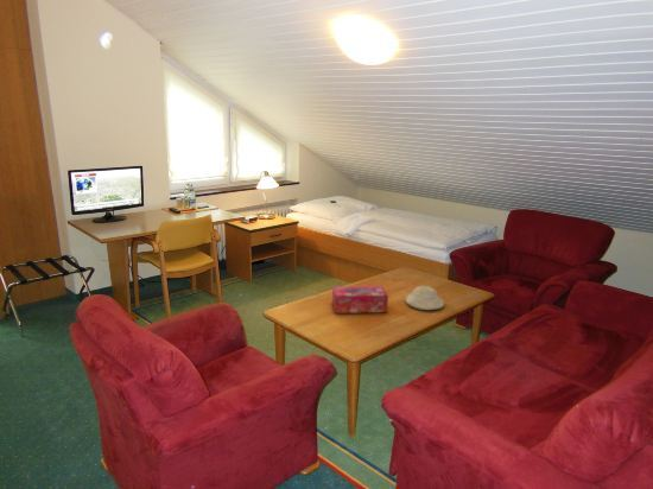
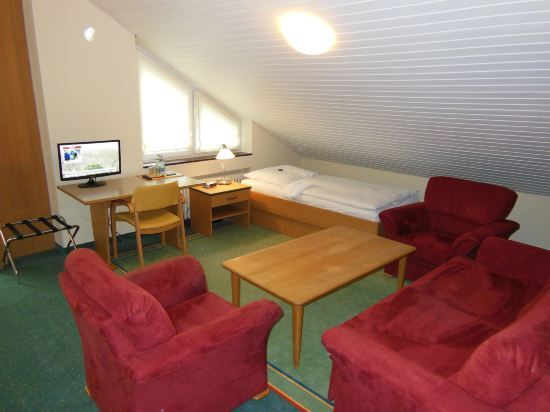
- tissue box (359, 299)
- bowl (425, 296)
